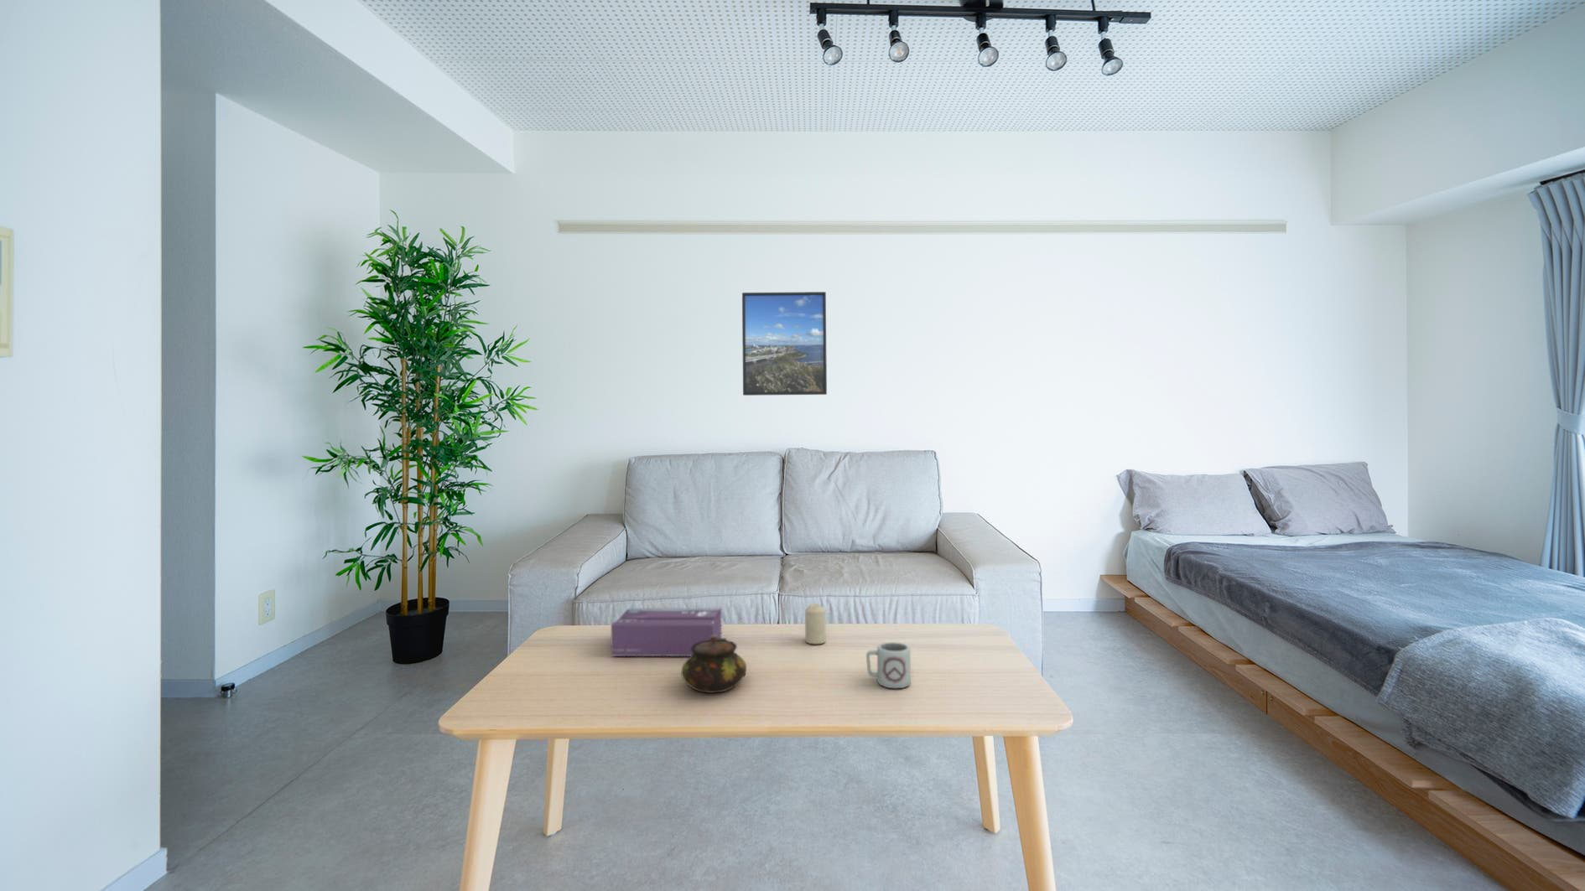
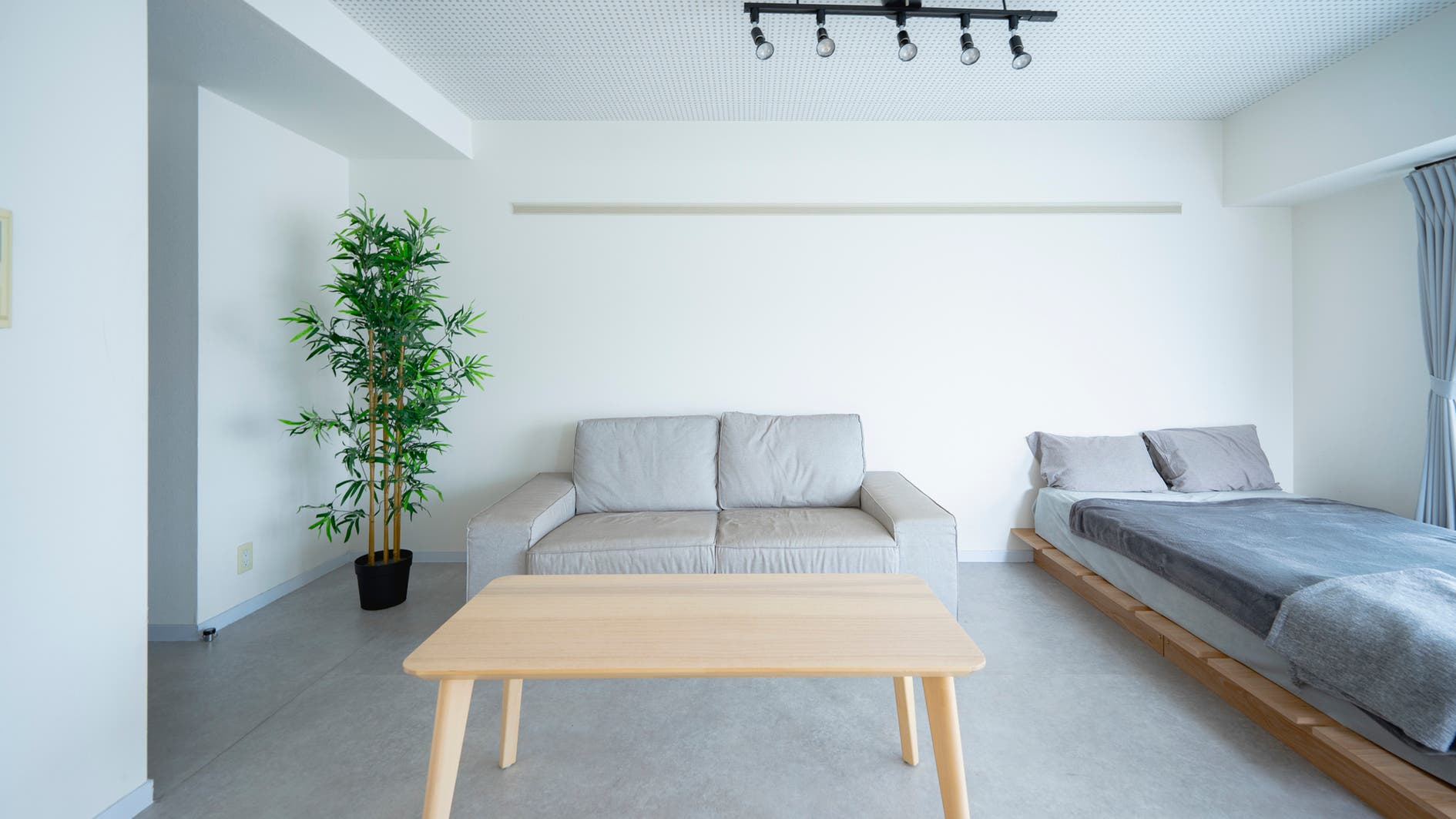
- tissue box (668, 630)
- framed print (784, 344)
- cup (888, 664)
- teapot (714, 660)
- candle (815, 622)
